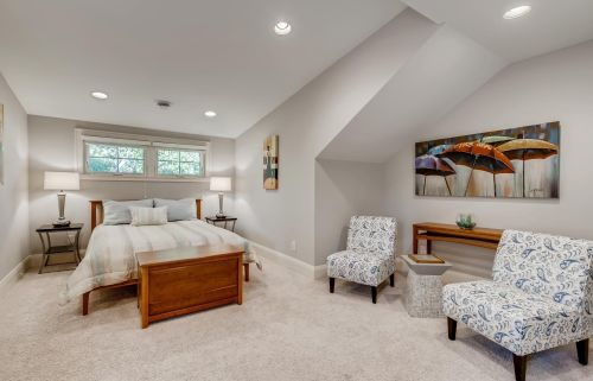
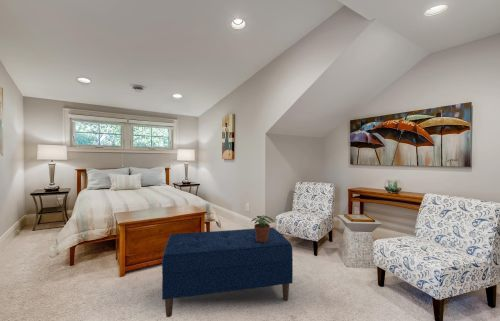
+ bench (227, 265)
+ potted plant (262, 228)
